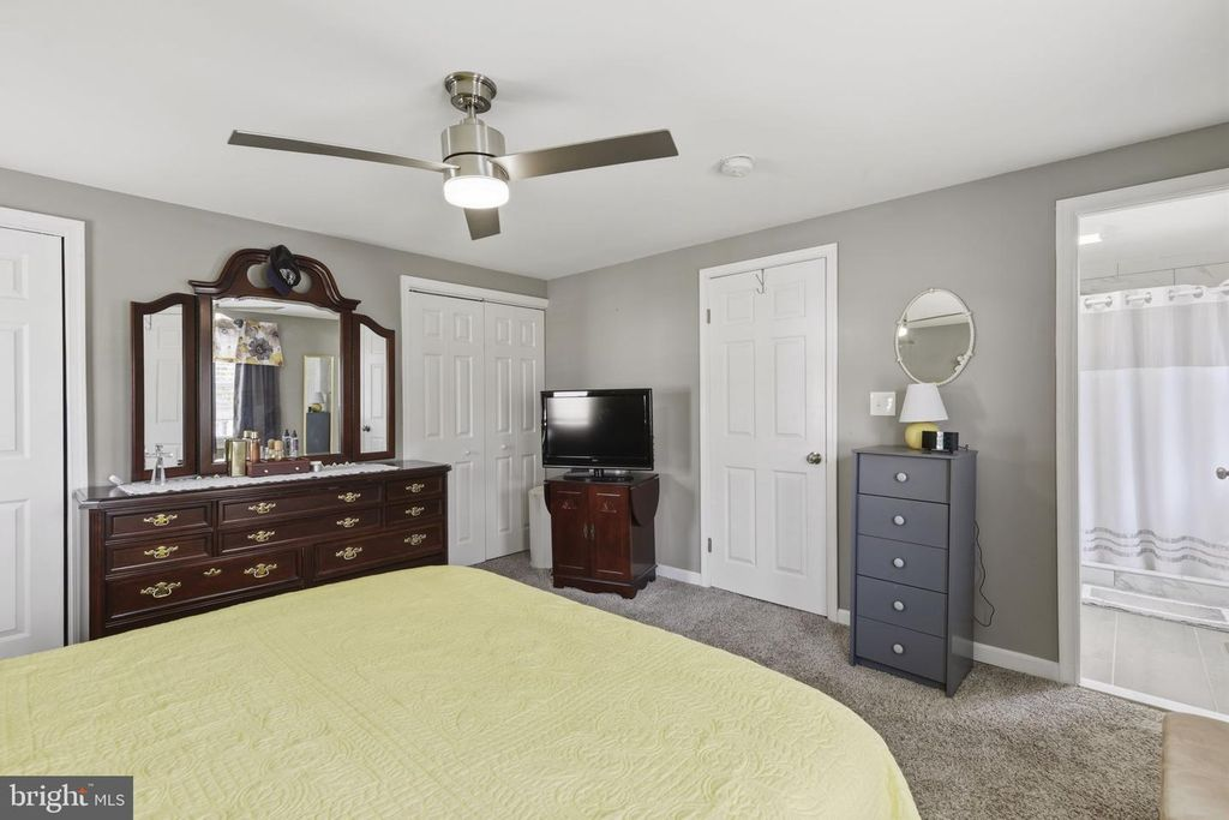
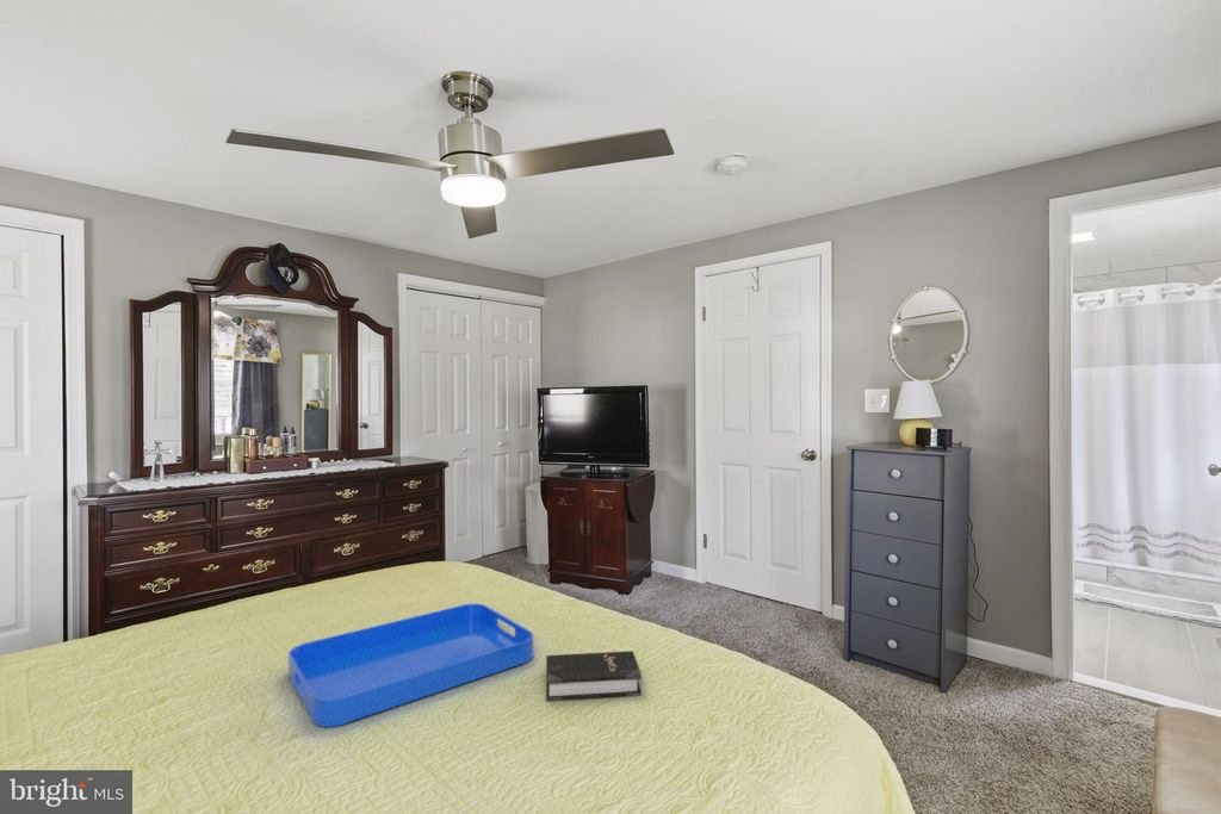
+ serving tray (415, 653)
+ hardback book (591, 673)
